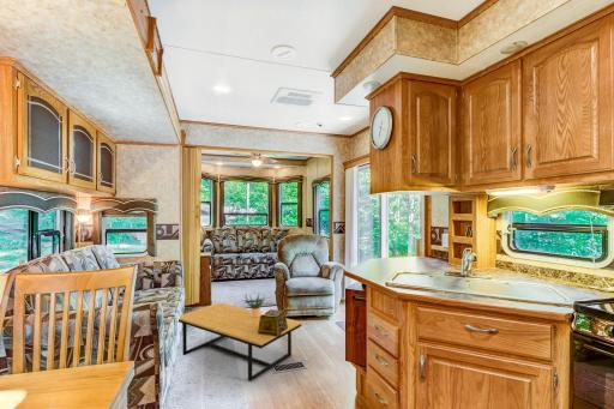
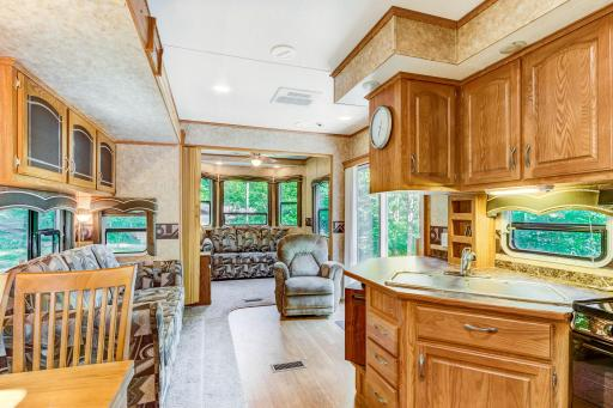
- decorative box (272, 320)
- coffee table (236, 337)
- potted plant (255, 302)
